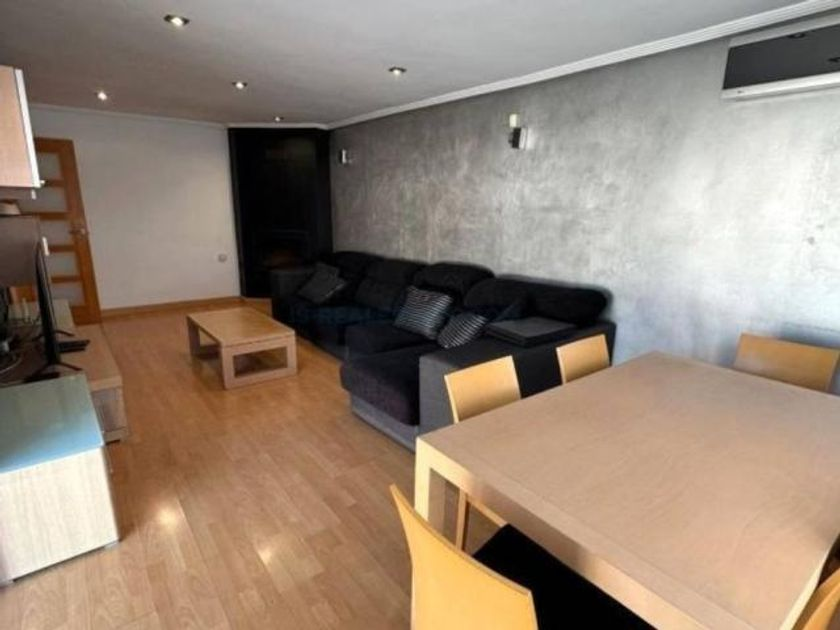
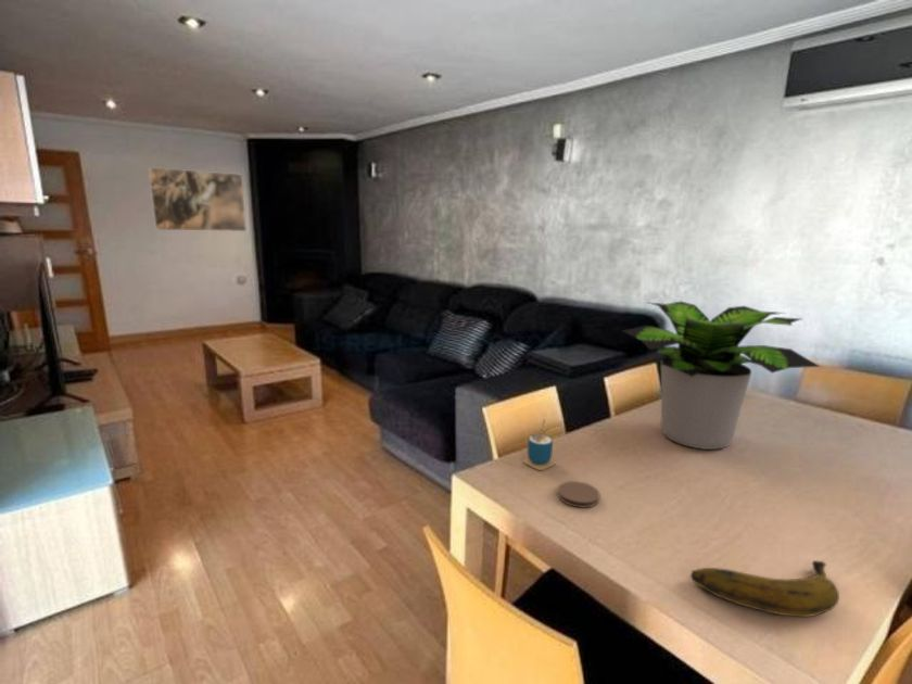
+ coaster (578, 493)
+ banana (758, 575)
+ potted plant (705, 379)
+ cup (540, 442)
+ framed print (200, 201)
